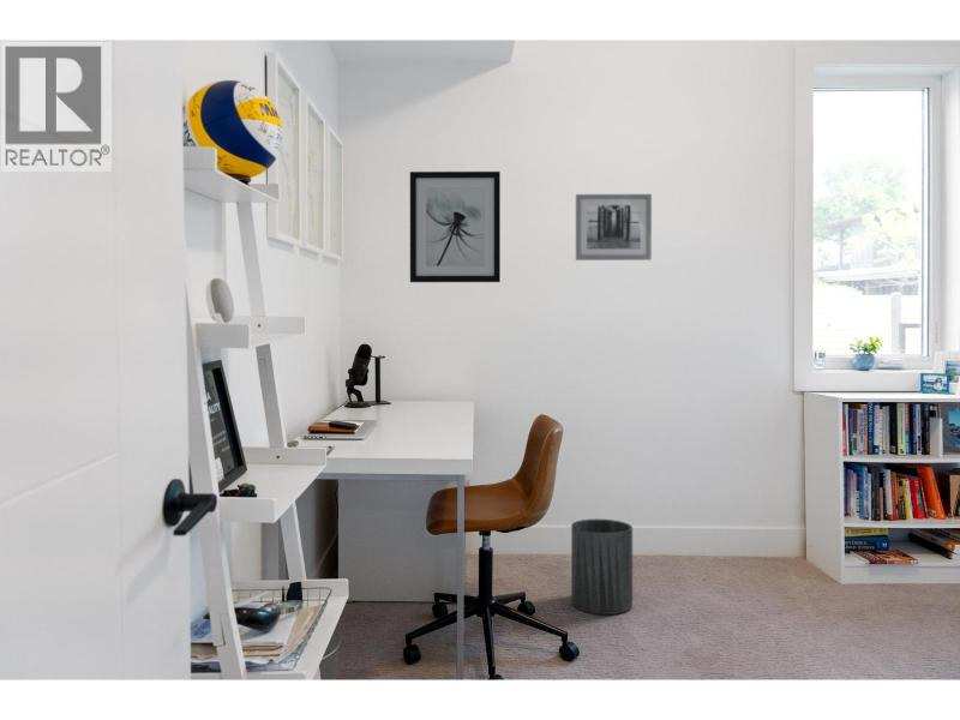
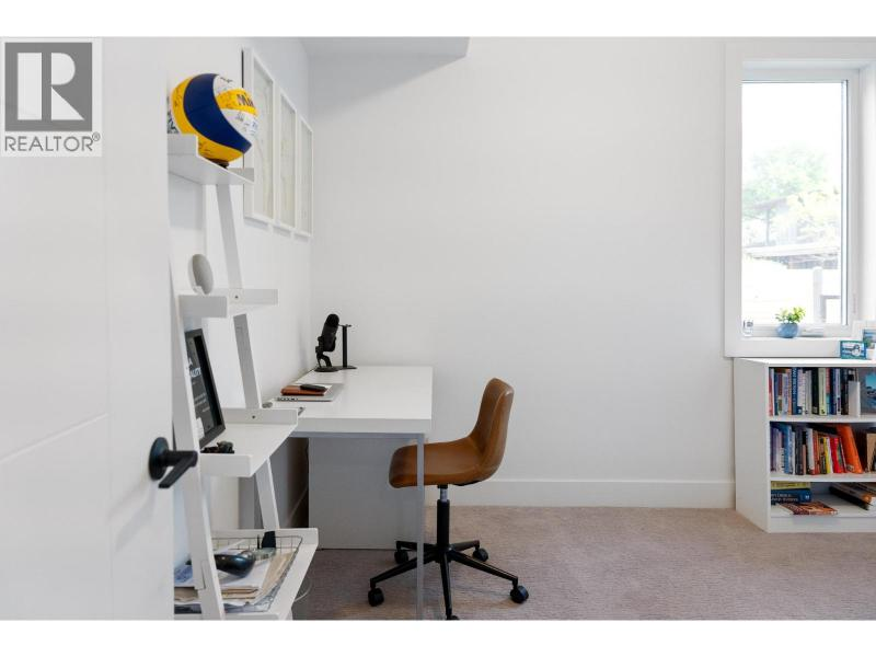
- wall art (613, 227)
- wall art (455, 227)
- trash can (601, 564)
